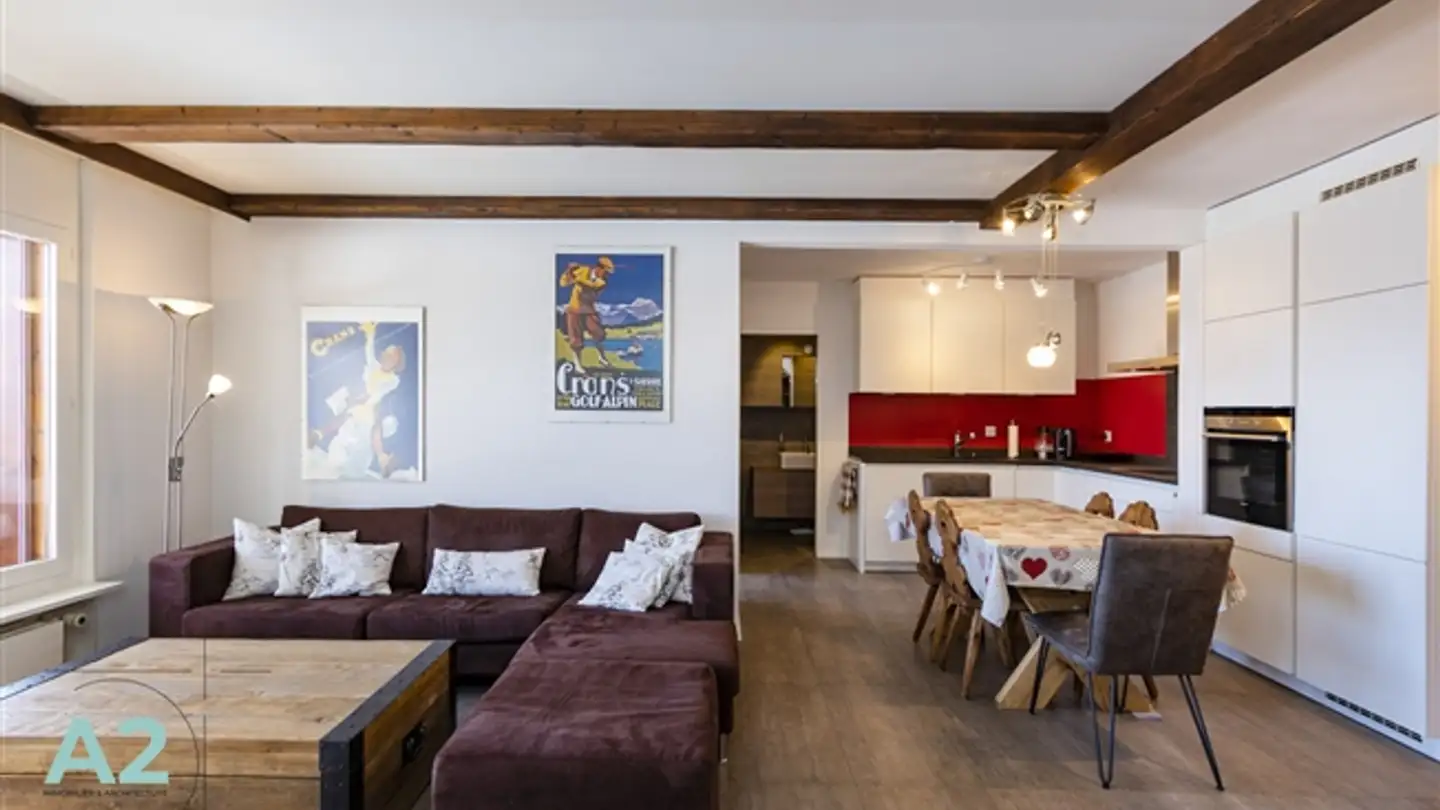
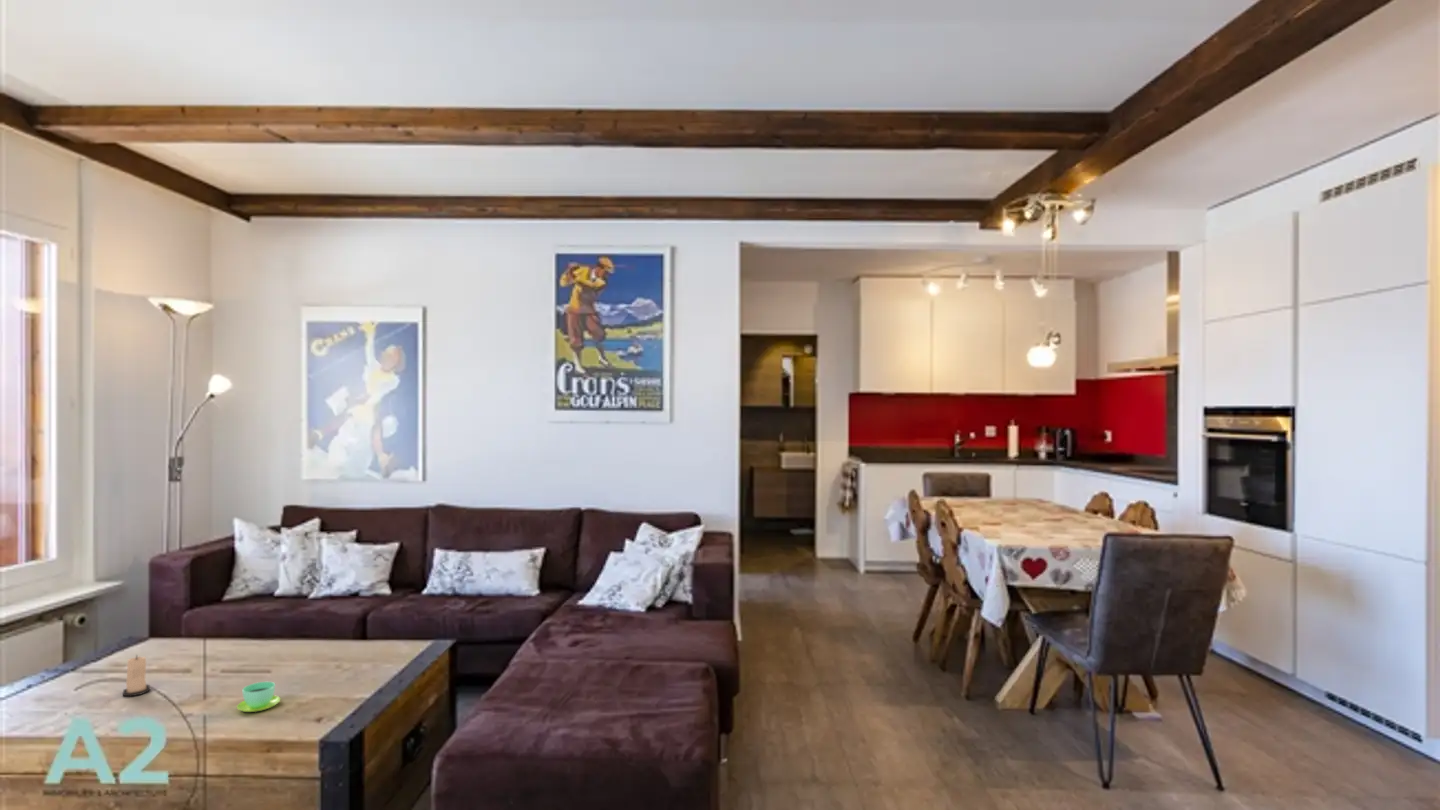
+ candle (136, 673)
+ cup (259, 696)
